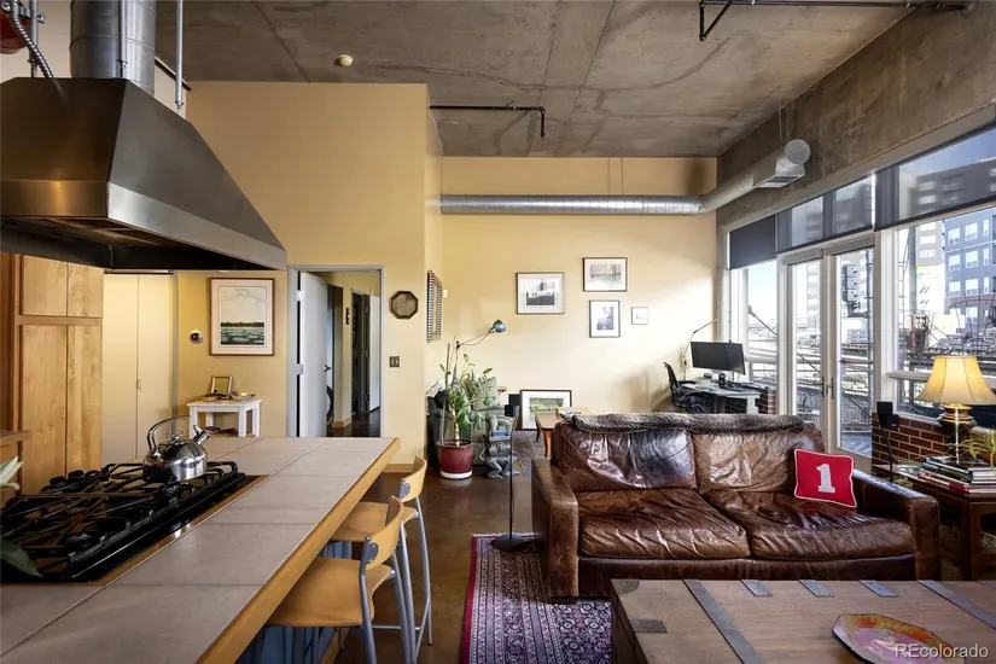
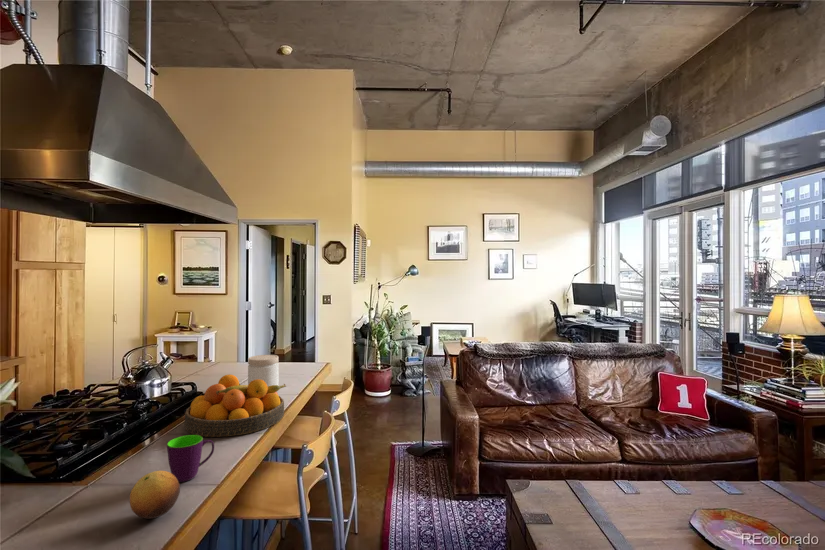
+ fruit (155, 493)
+ mug (191, 457)
+ fruit bowl (236, 399)
+ jar (263, 372)
